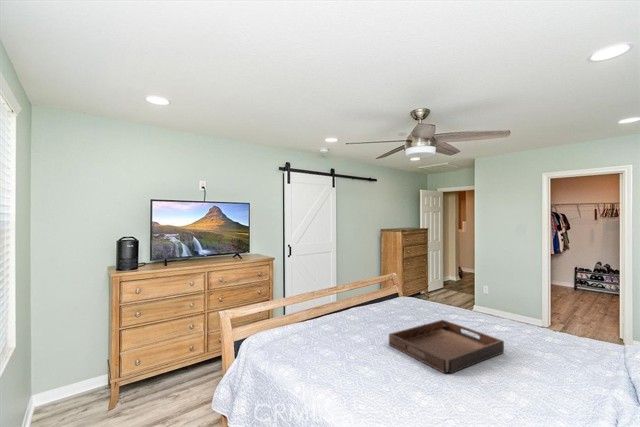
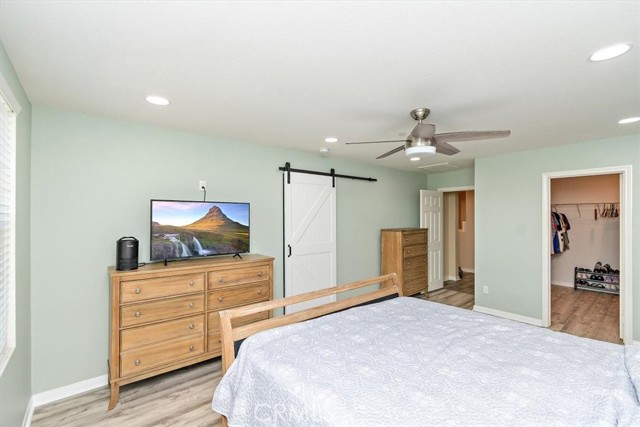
- serving tray (444, 342)
